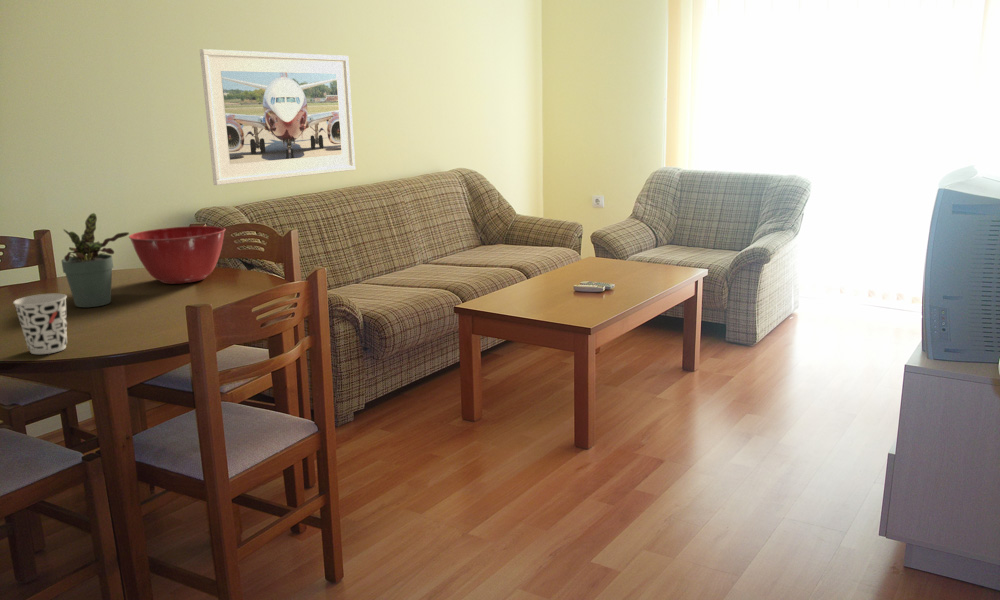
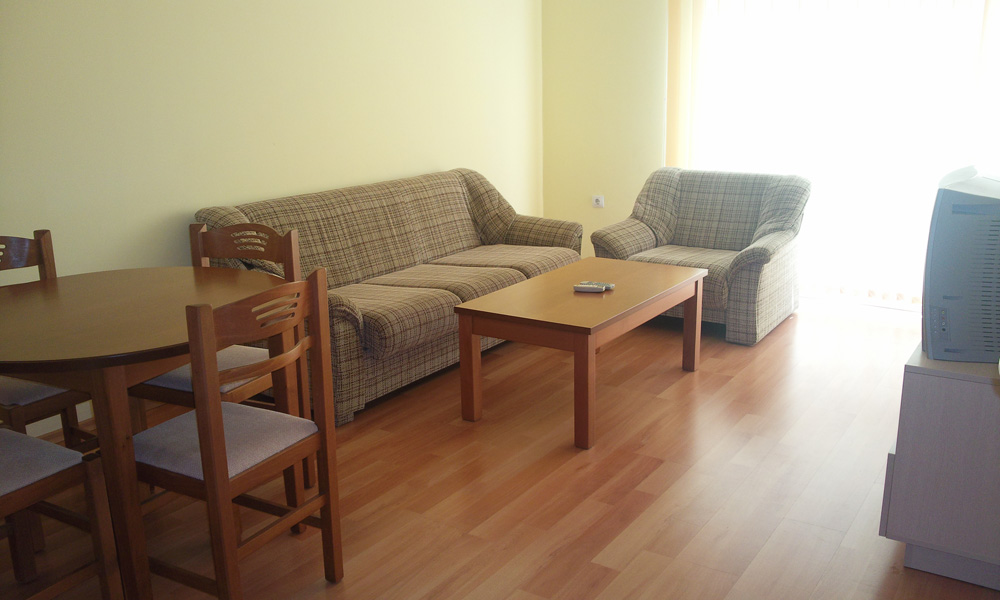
- cup (44, 324)
- potted plant (96, 259)
- mixing bowl (180, 255)
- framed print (285, 116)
